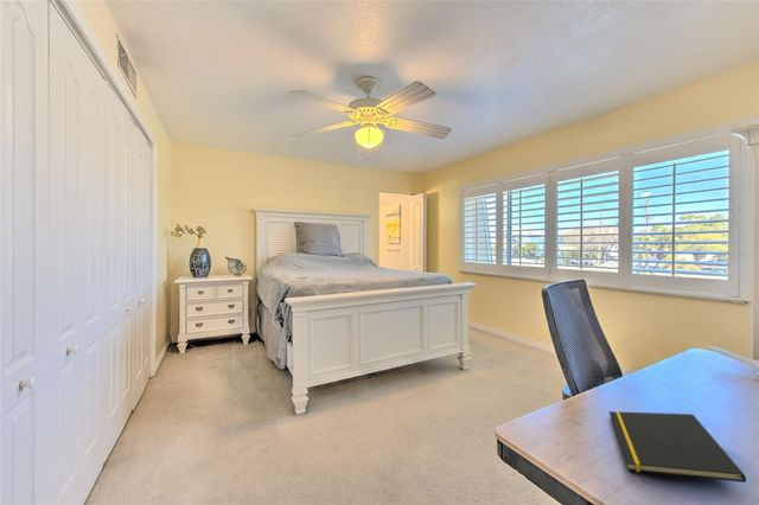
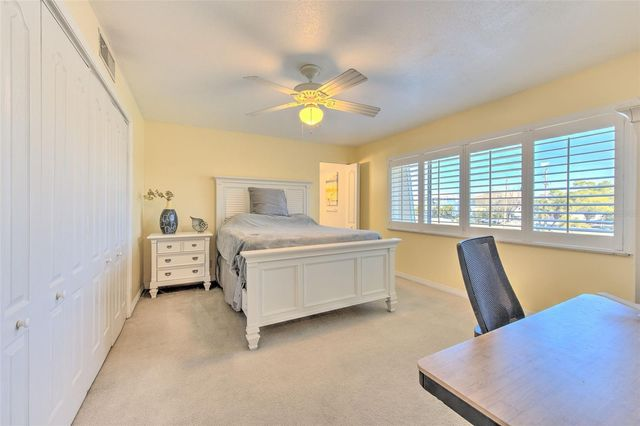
- notepad (663, 440)
